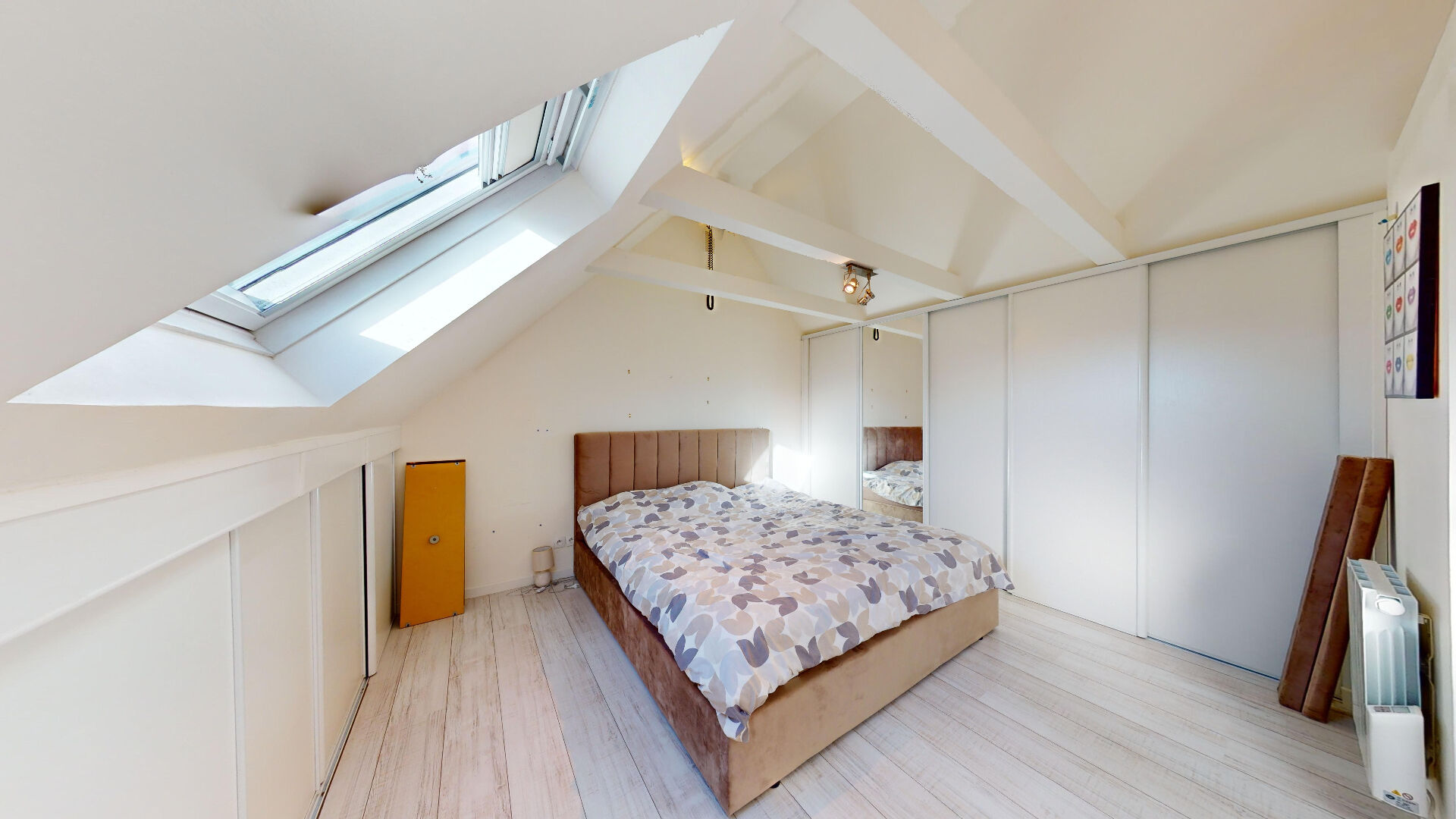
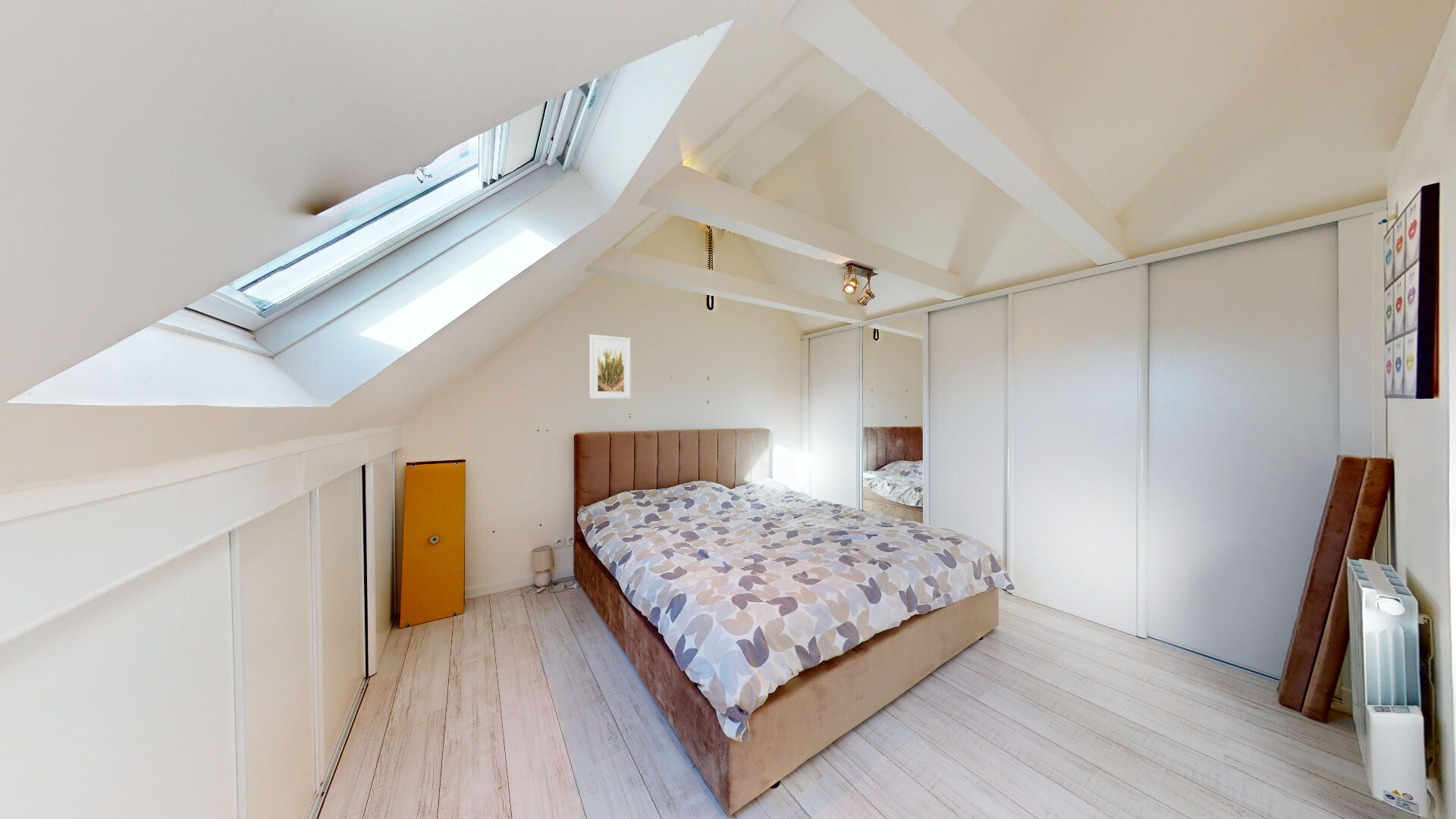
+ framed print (610, 367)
